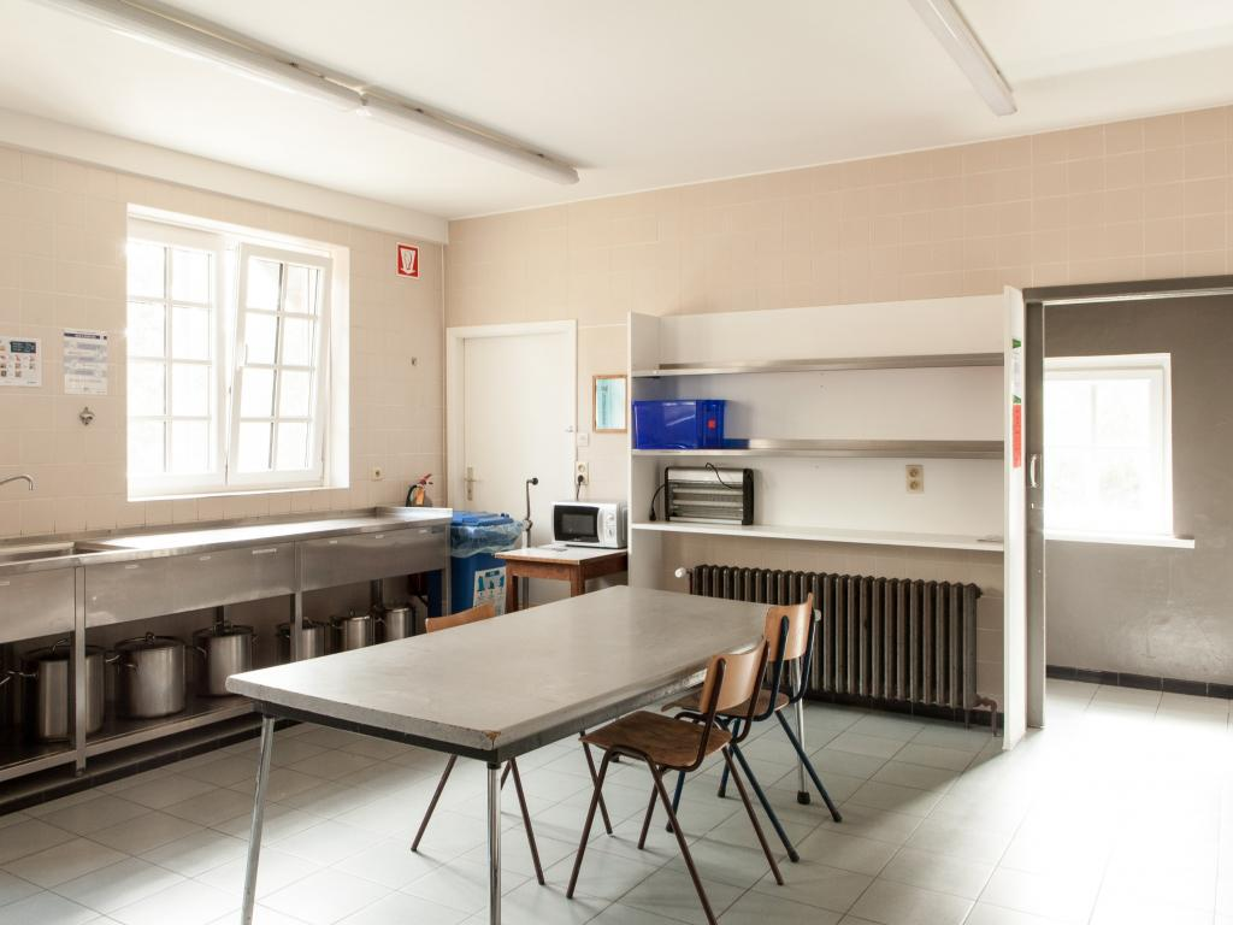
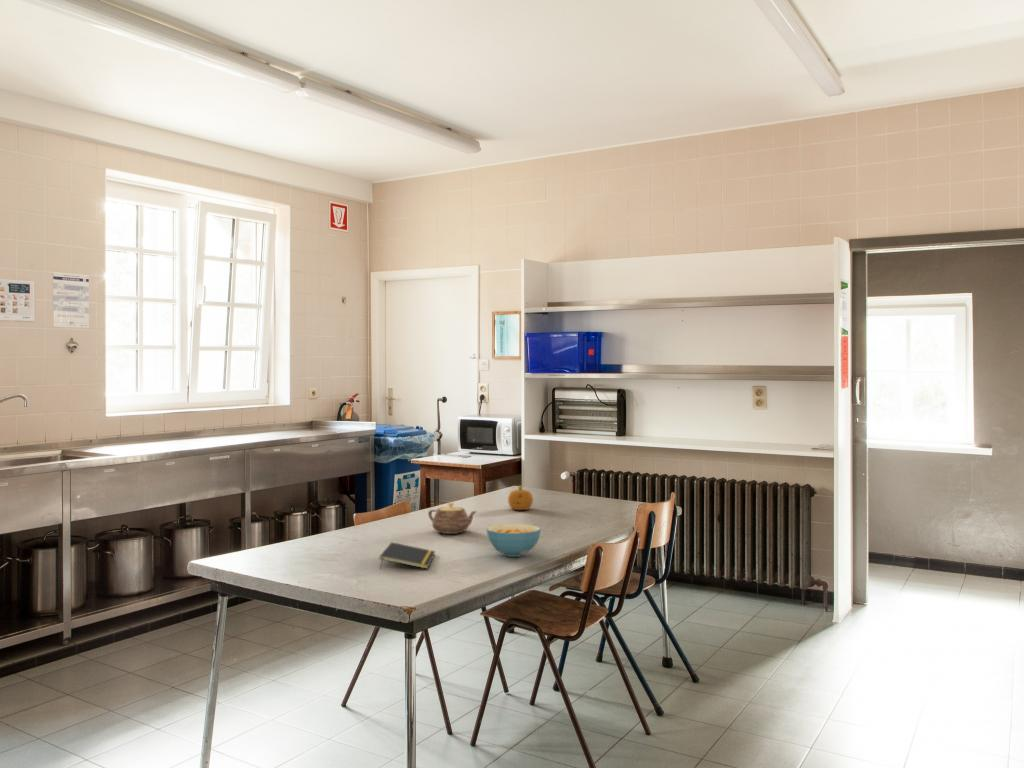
+ cereal bowl (513, 541)
+ notepad (408, 554)
+ fruit (520, 497)
+ teapot (452, 517)
